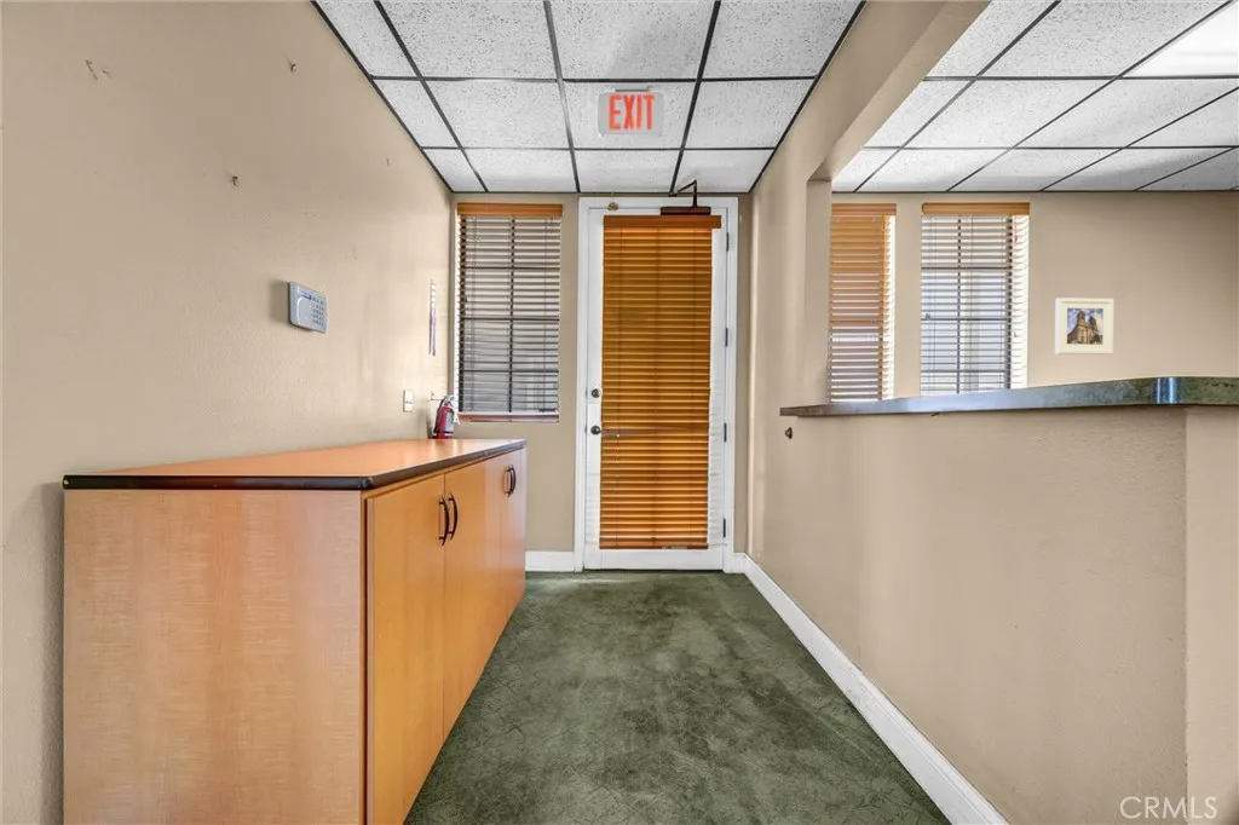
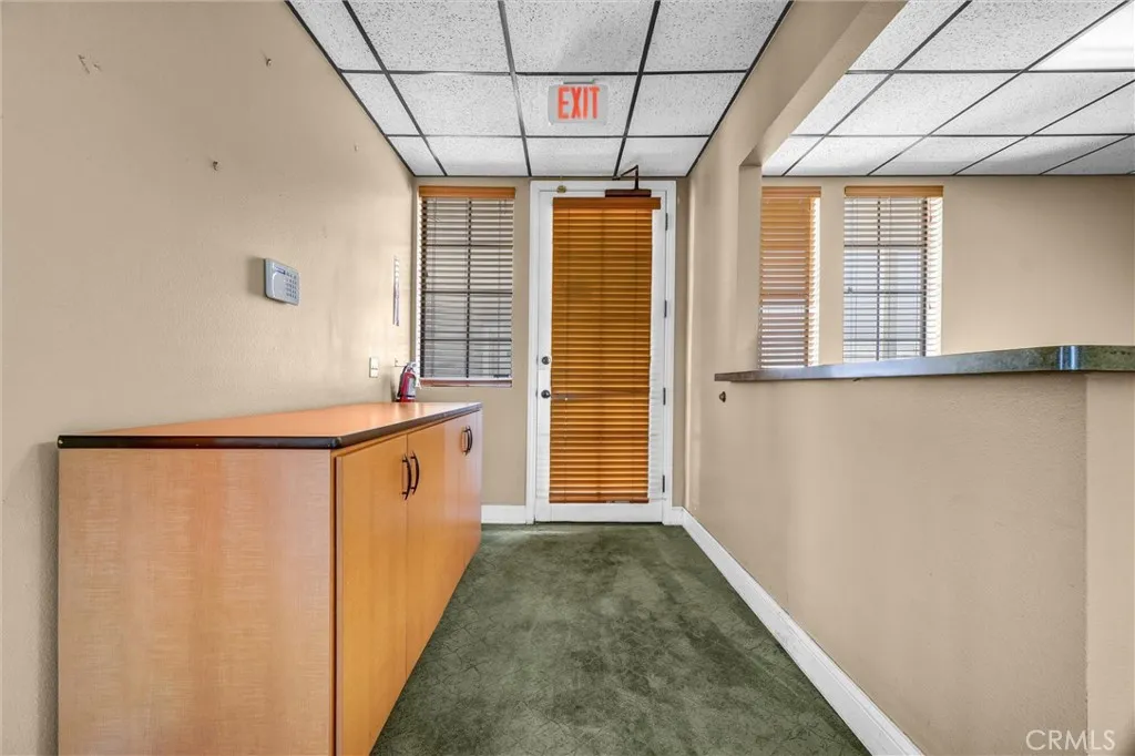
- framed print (1084, 325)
